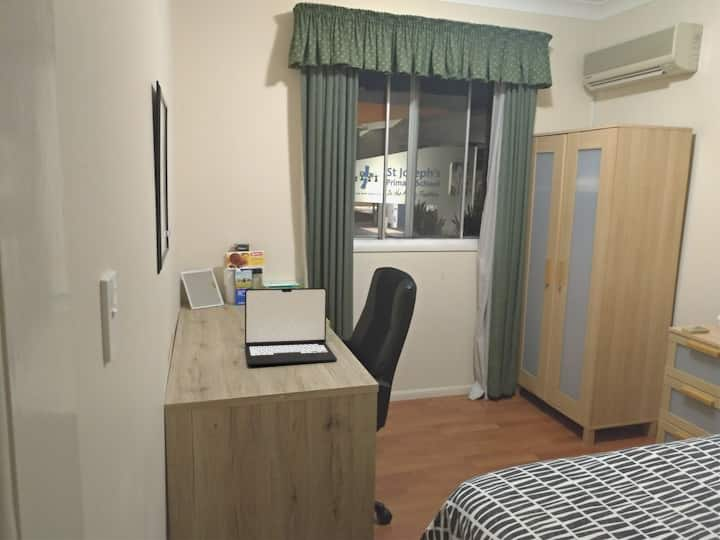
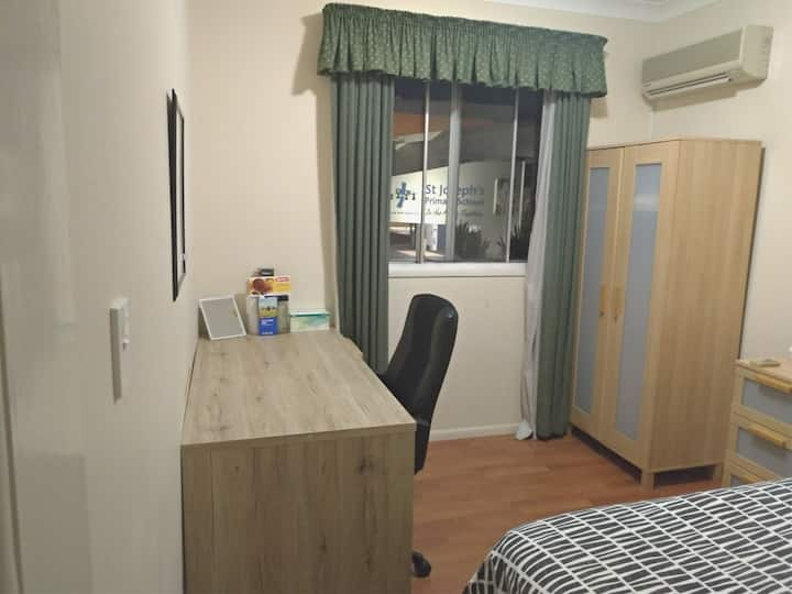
- laptop (289, 324)
